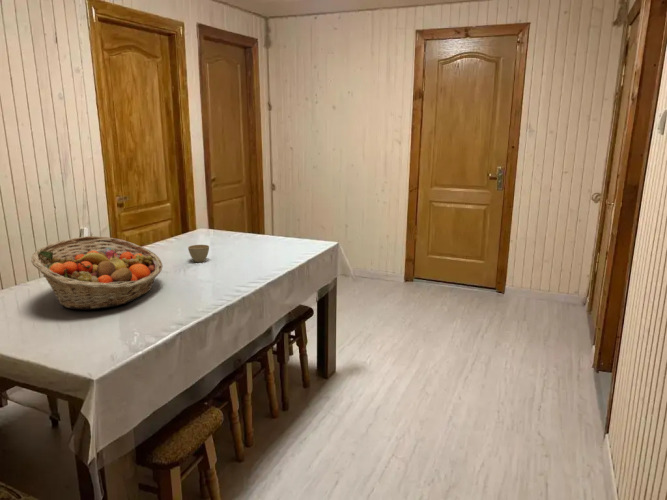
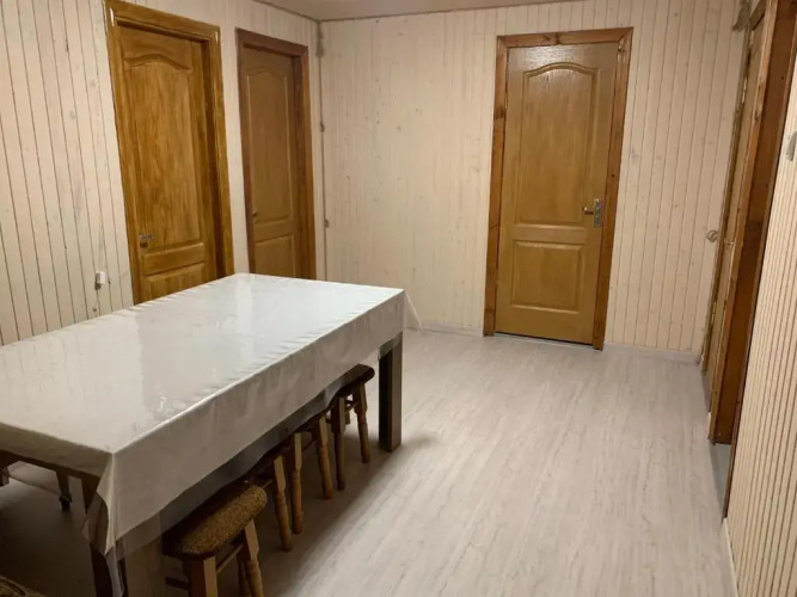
- fruit basket (101, 269)
- flower pot (199, 253)
